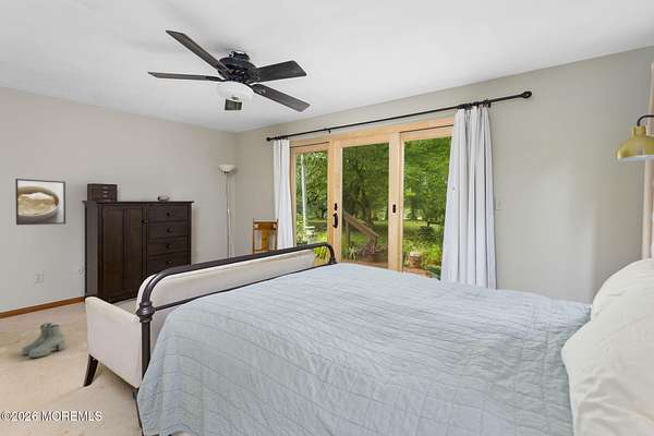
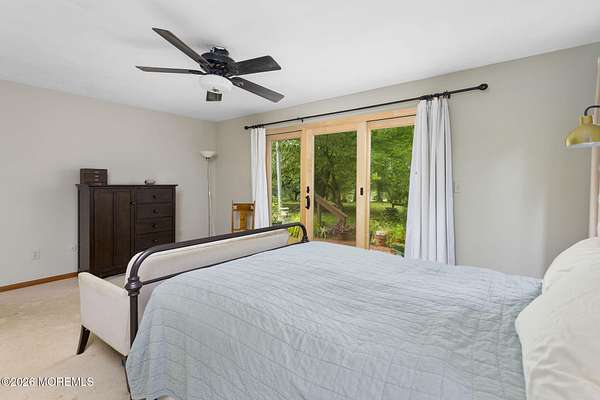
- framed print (41, 202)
- boots (44, 339)
